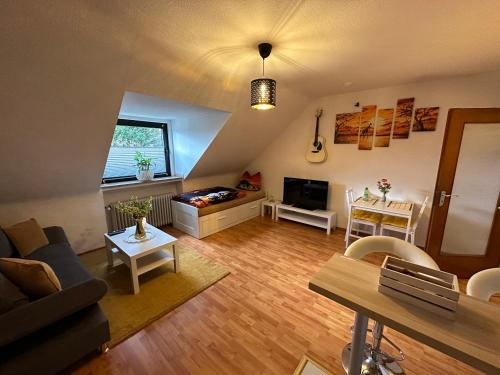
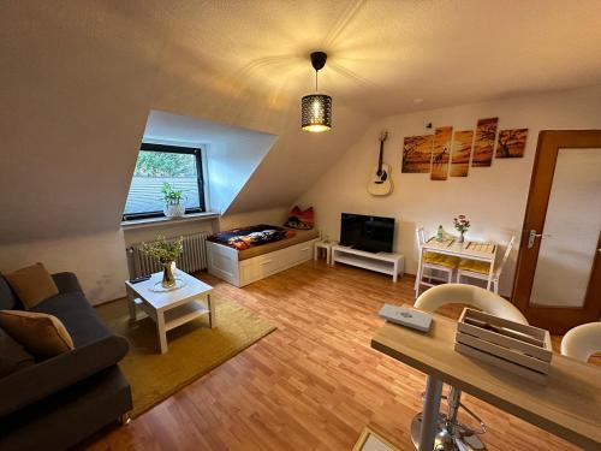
+ notepad (404, 316)
